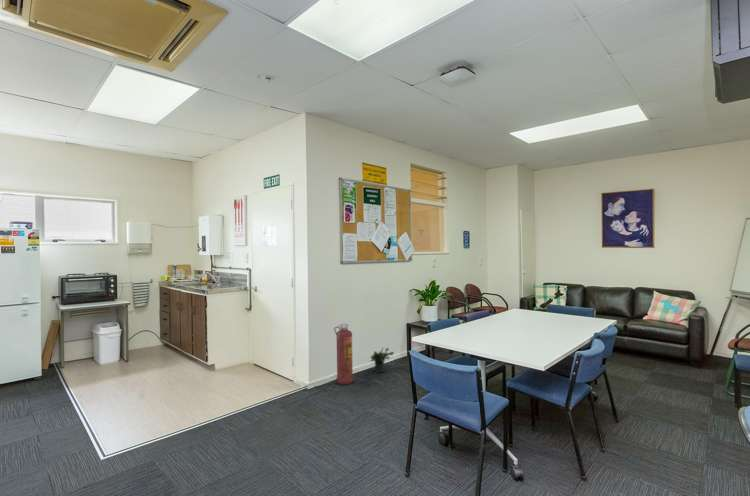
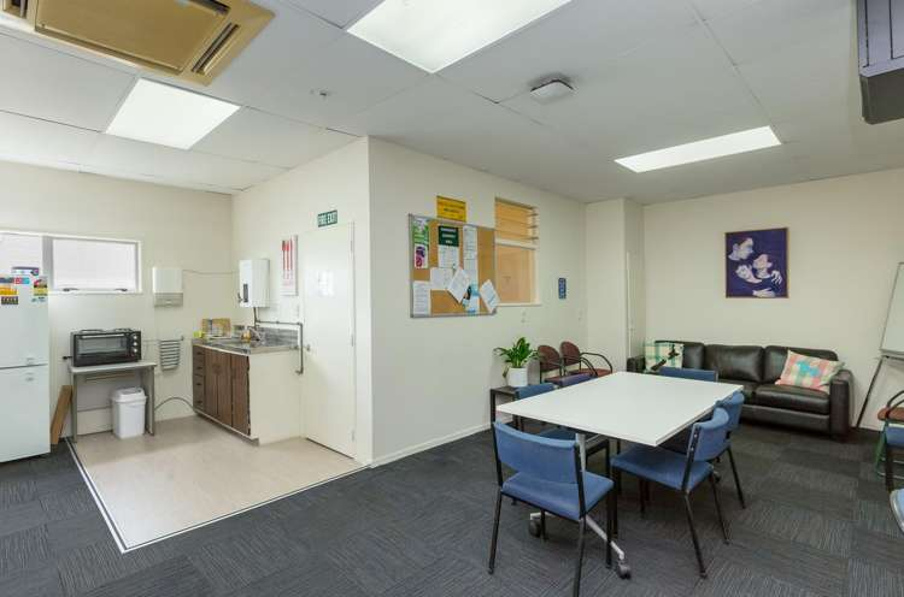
- fire extinguisher (342, 353)
- potted plant (383, 358)
